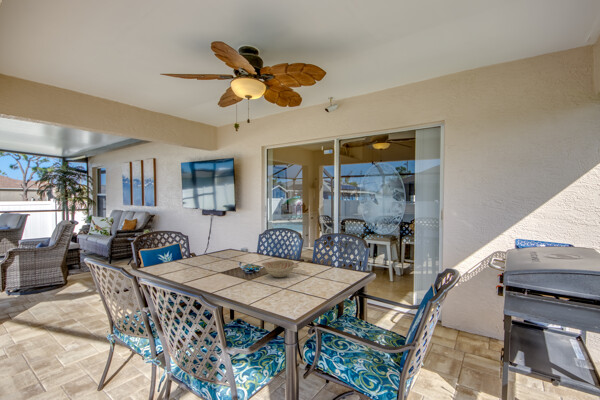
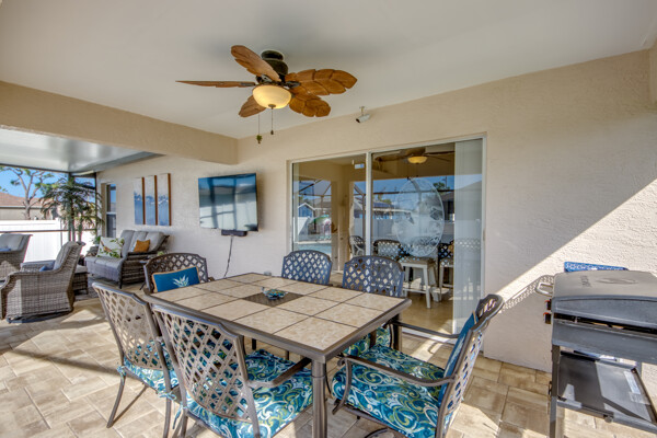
- decorative bowl (279, 269)
